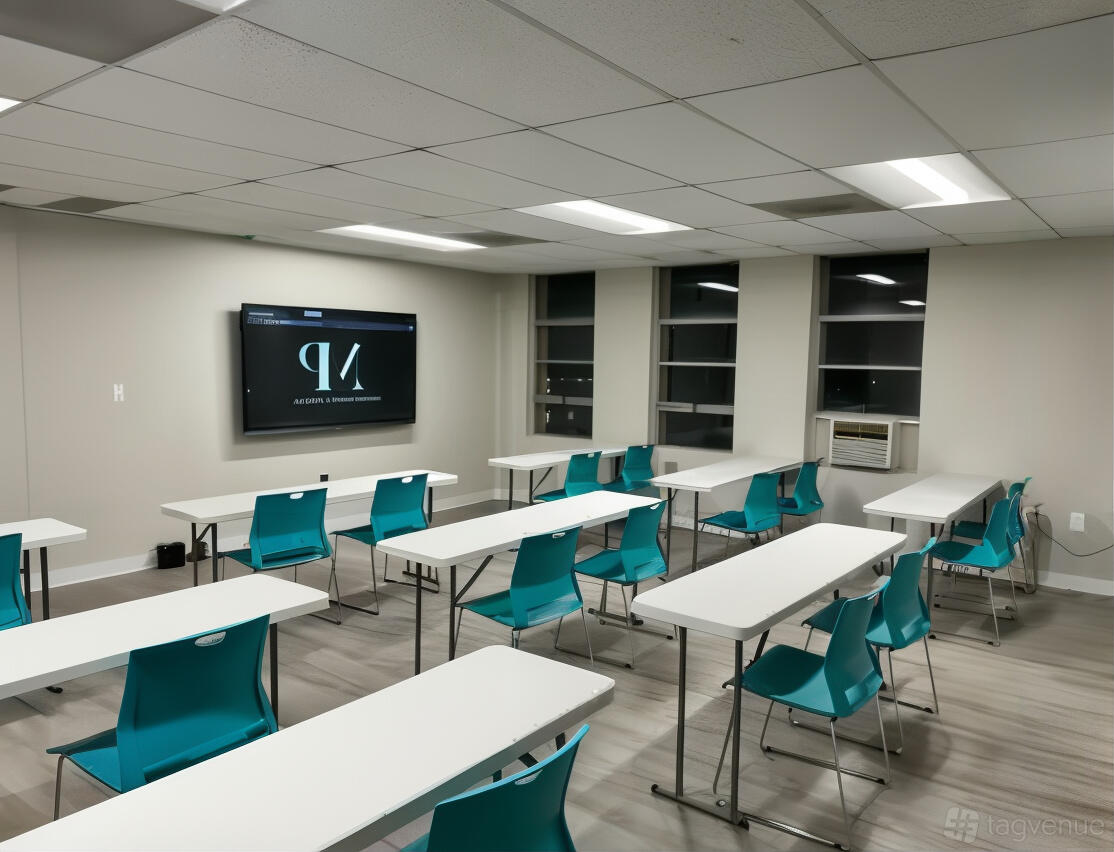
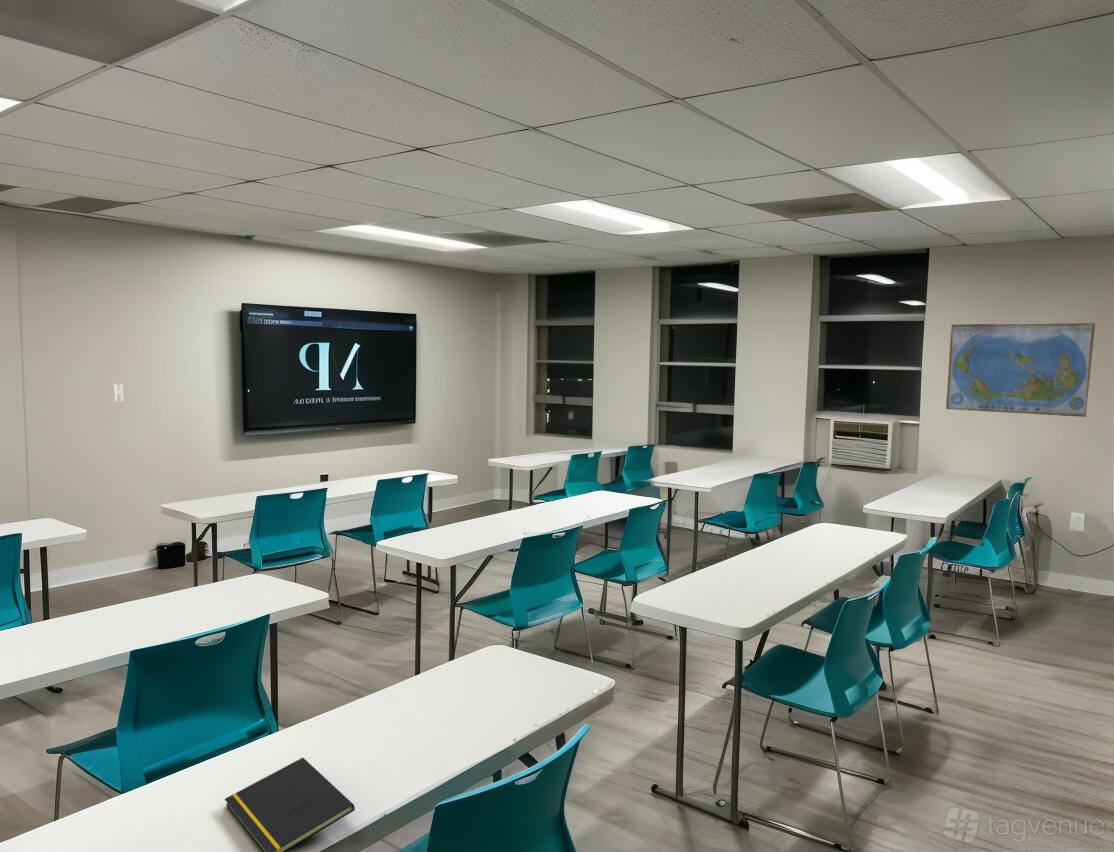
+ notepad (288, 804)
+ world map (1016, 368)
